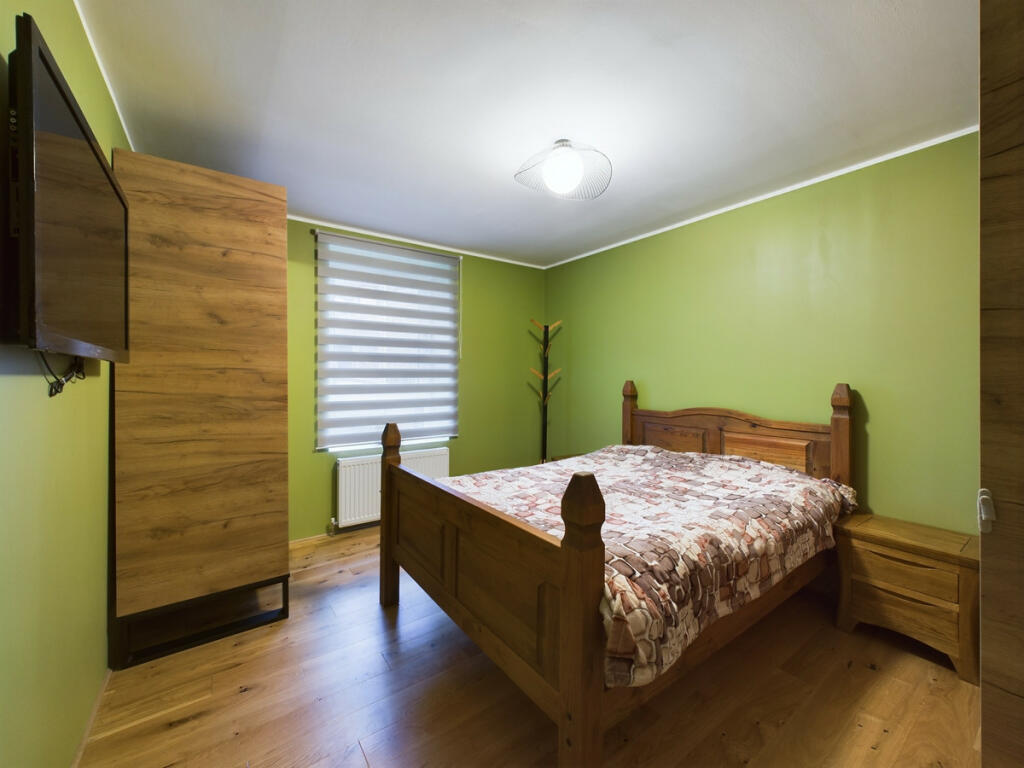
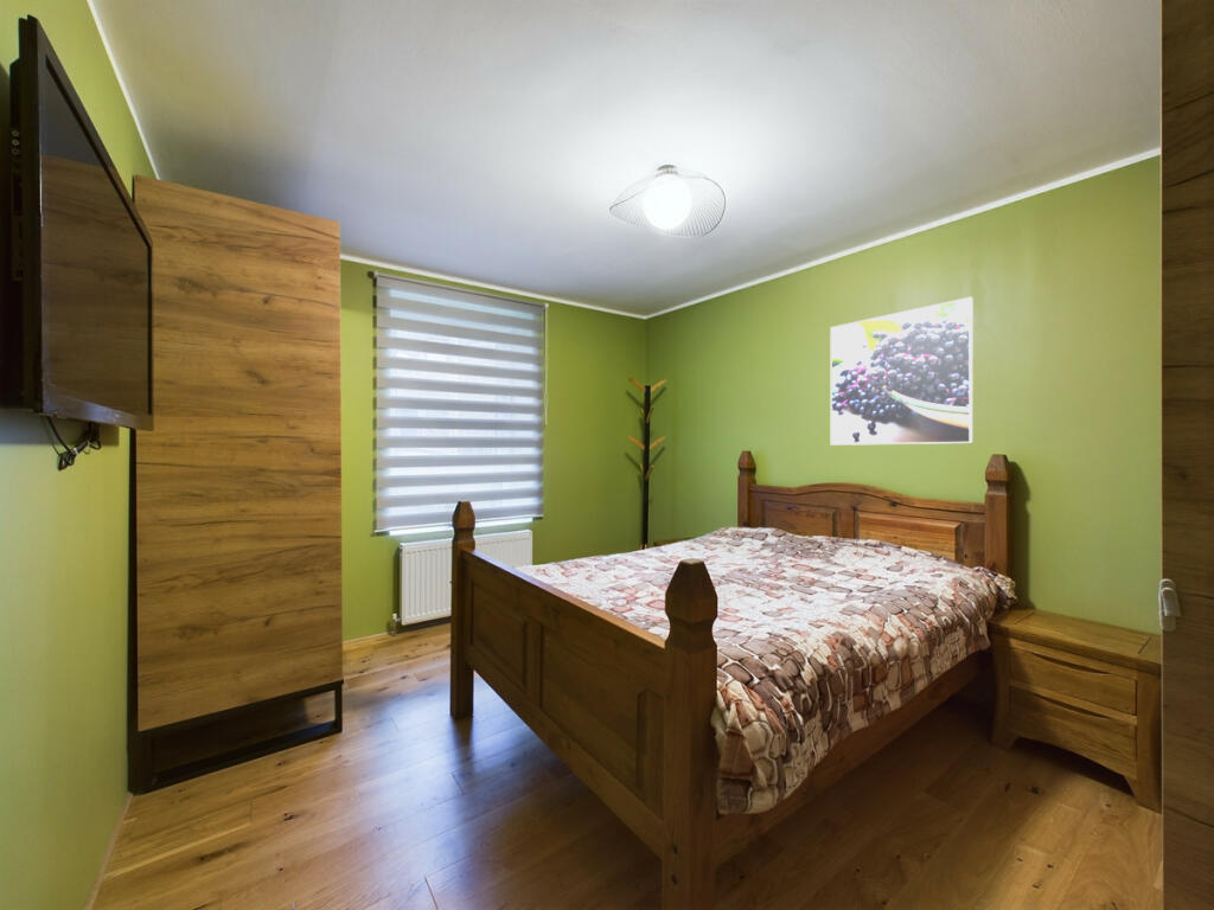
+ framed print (894, 378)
